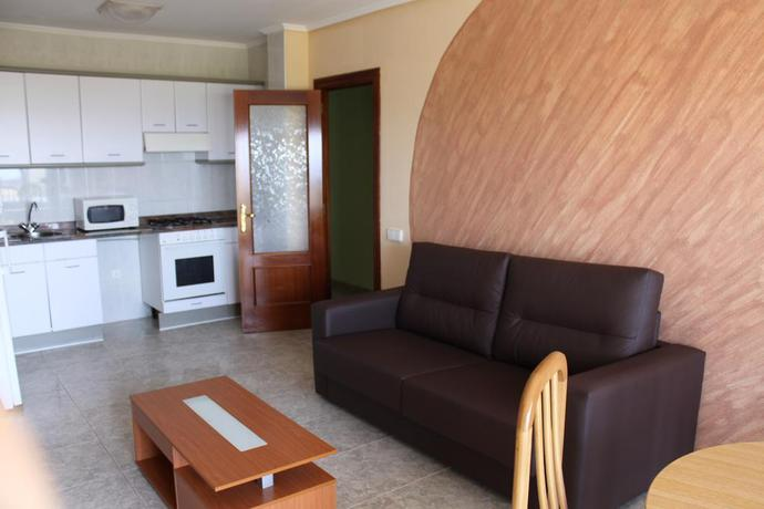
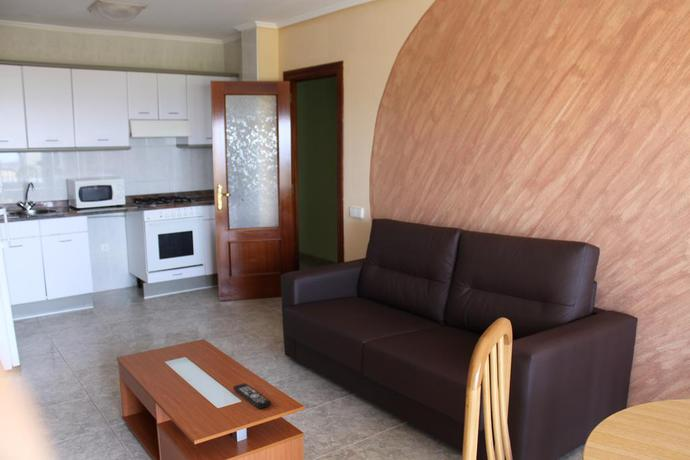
+ remote control (251, 395)
